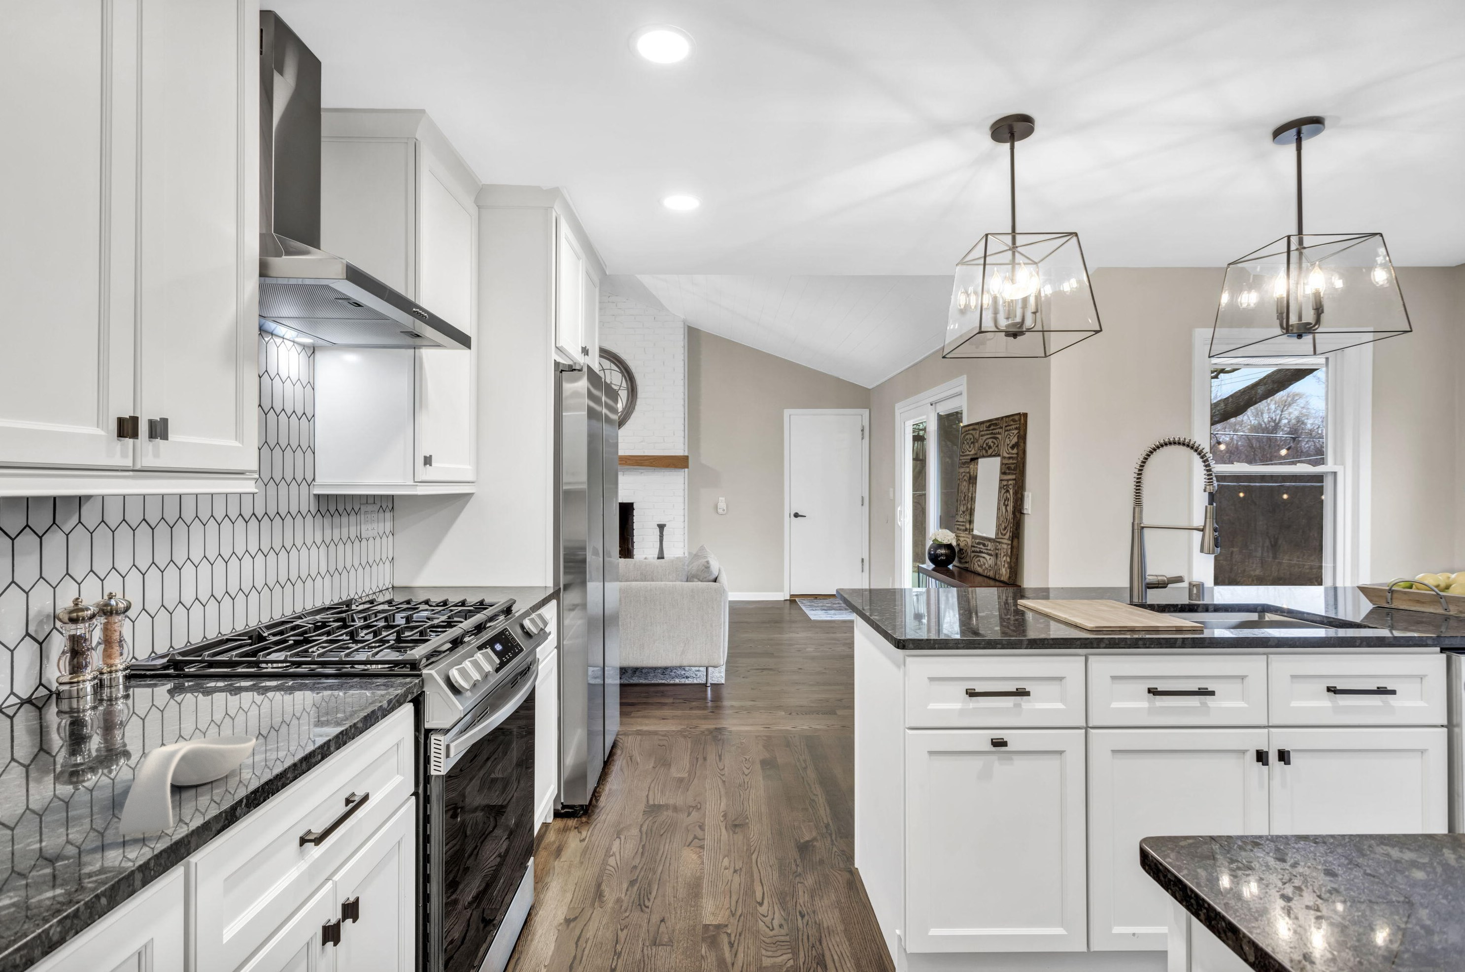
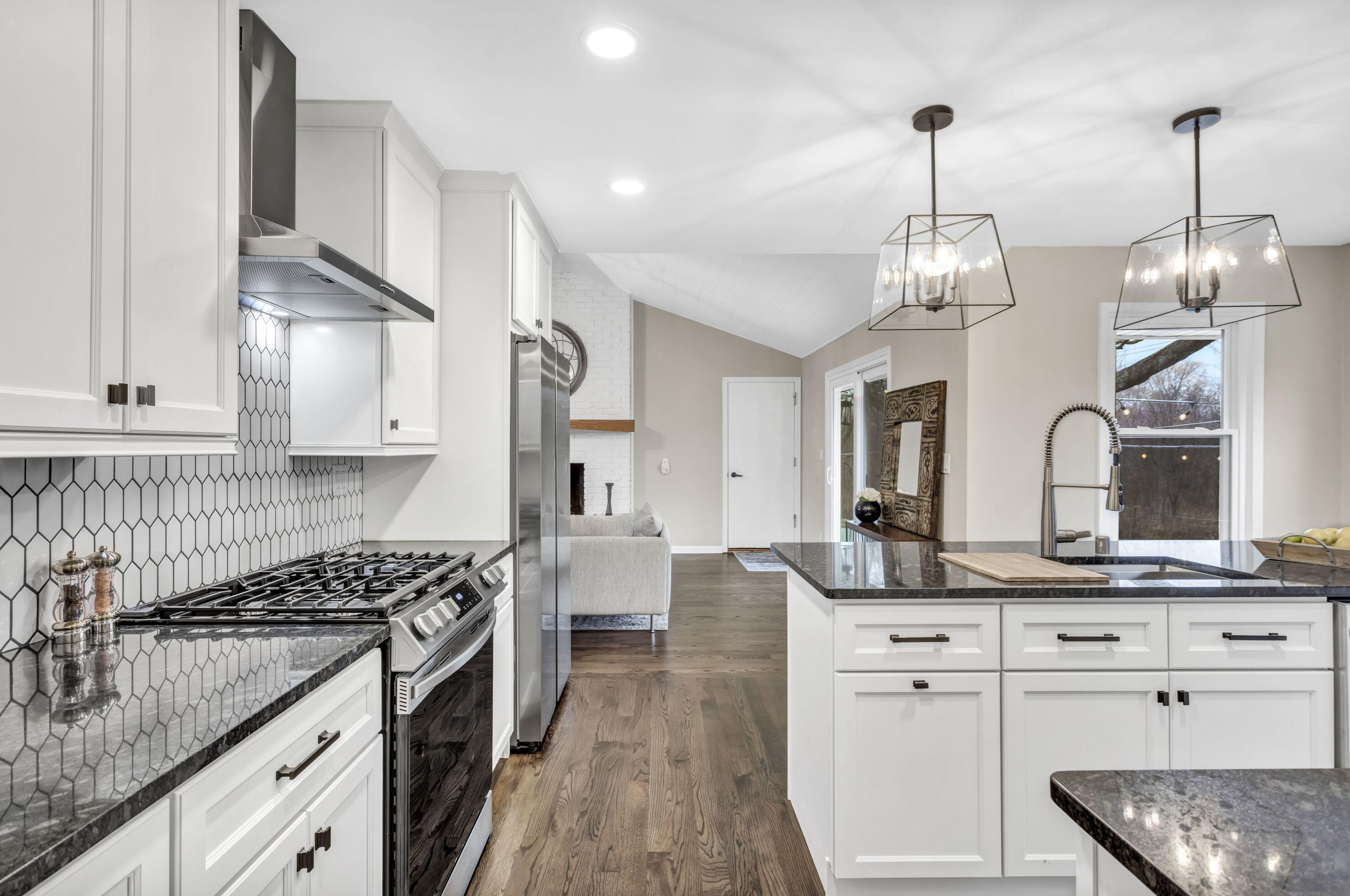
- spoon rest (187, 764)
